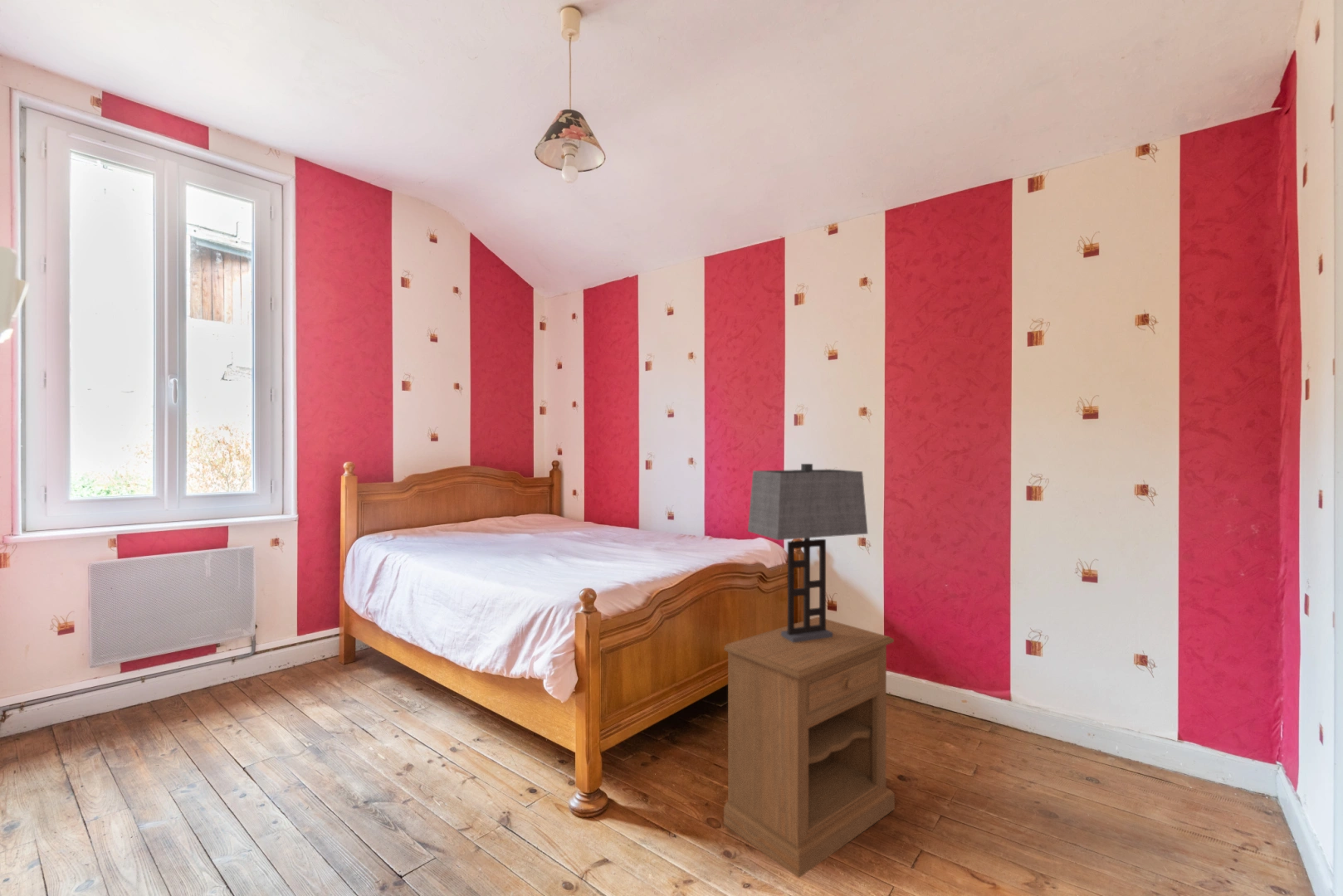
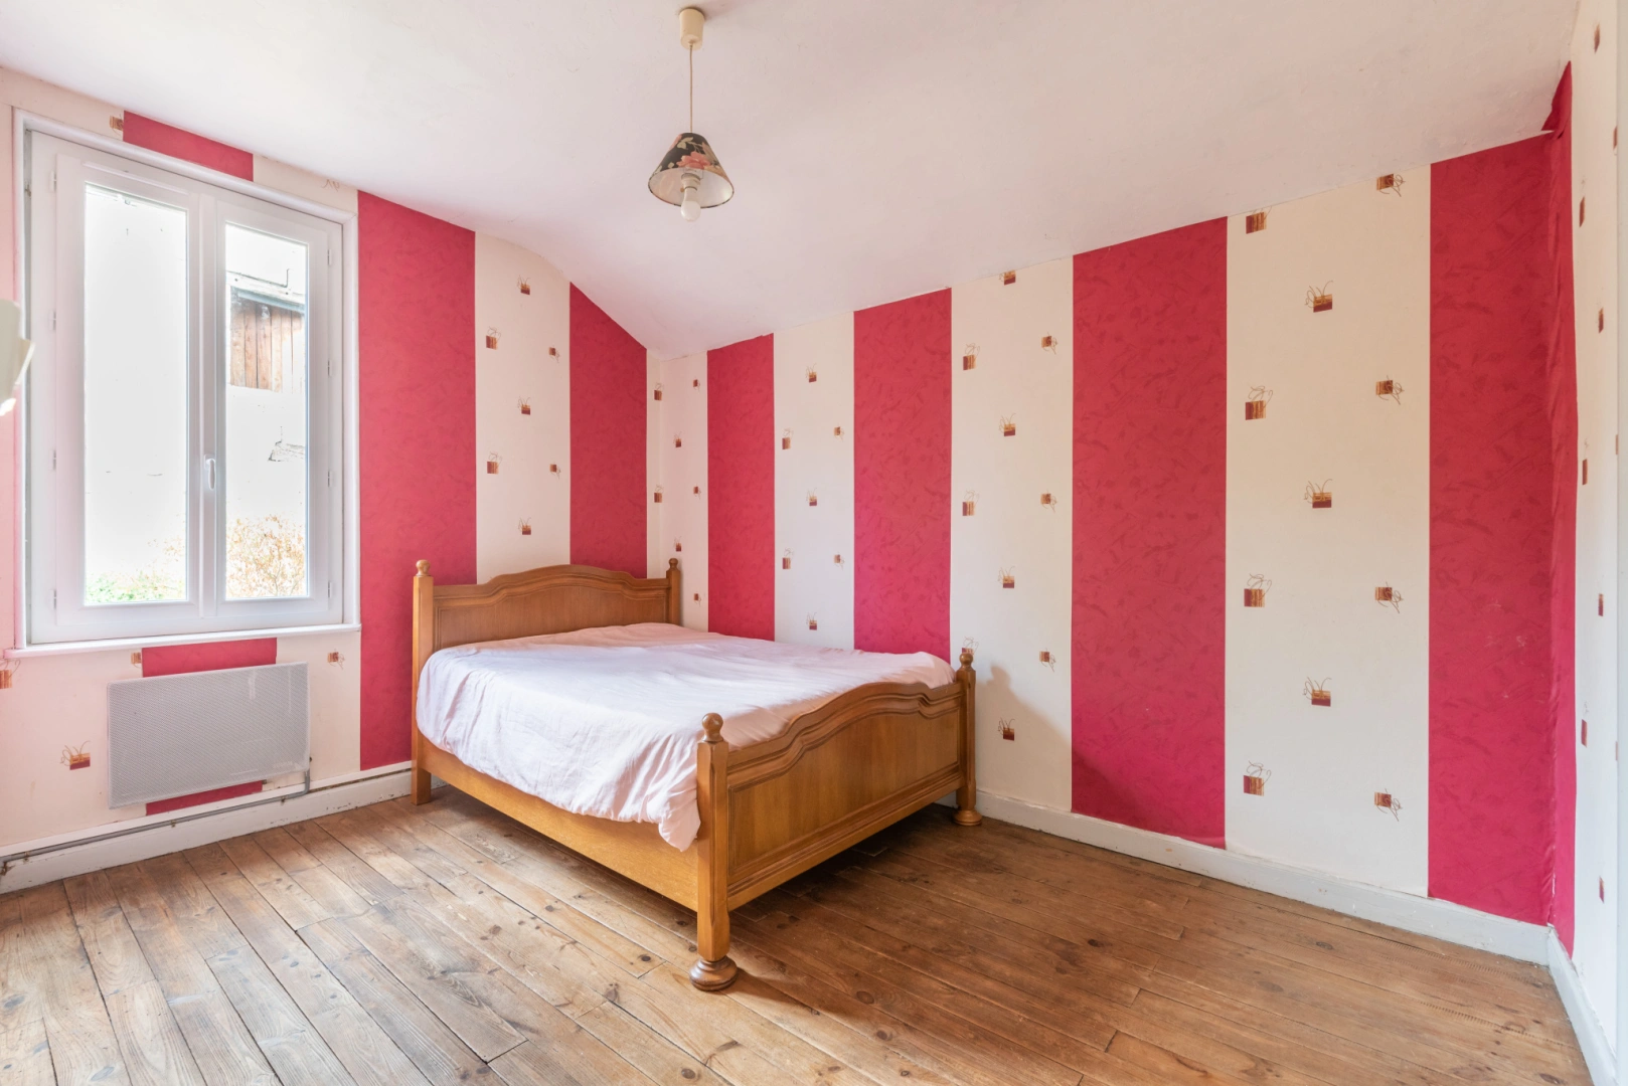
- table lamp (807, 549)
- nightstand (811, 728)
